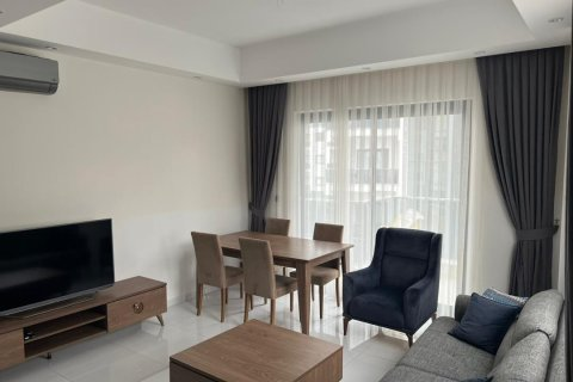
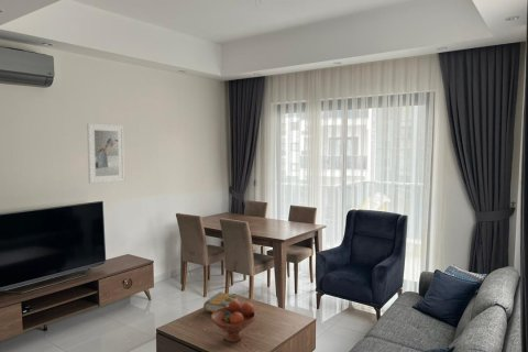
+ book (221, 302)
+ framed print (107, 153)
+ fruit bowl (233, 321)
